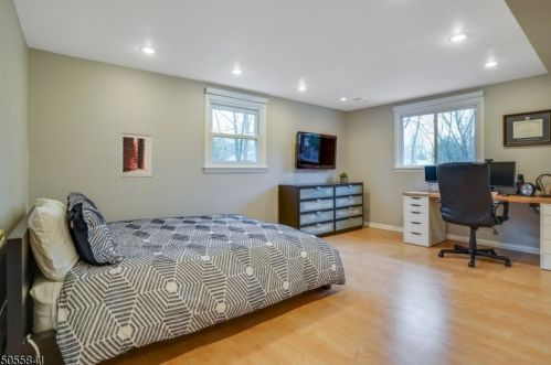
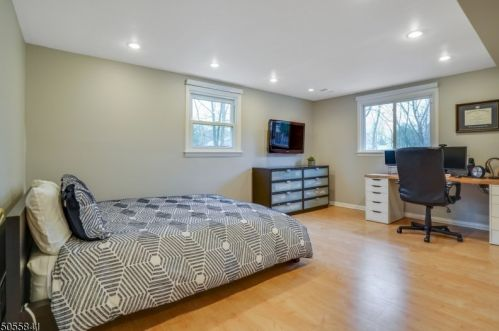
- wall art (136, 155)
